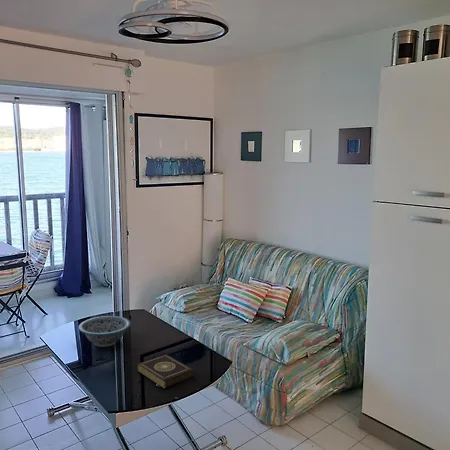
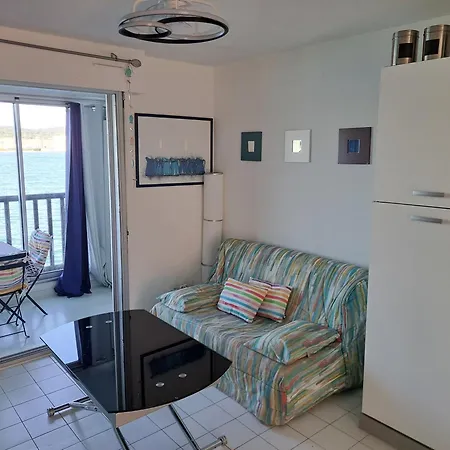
- book (165, 370)
- decorative bowl (105, 333)
